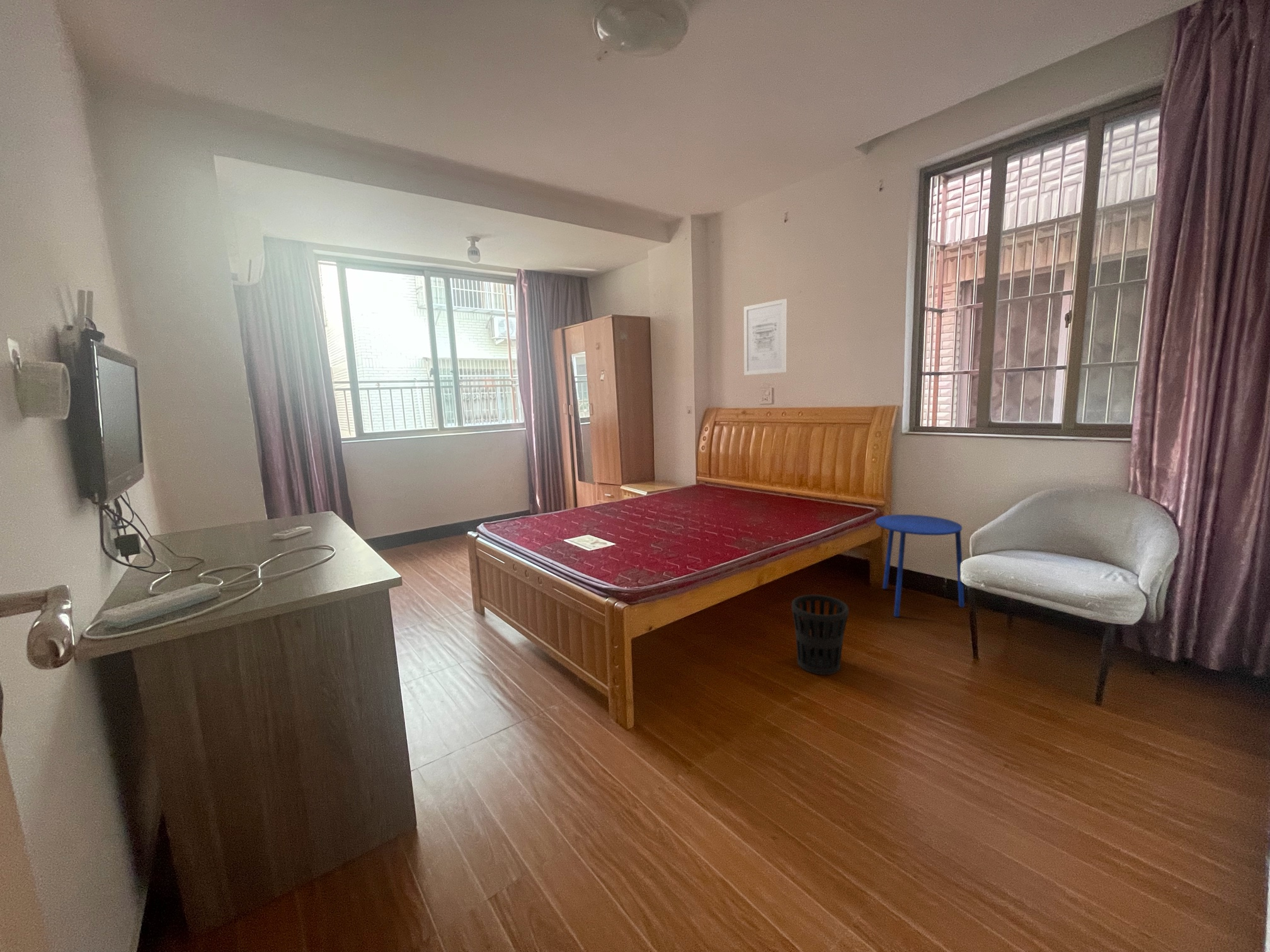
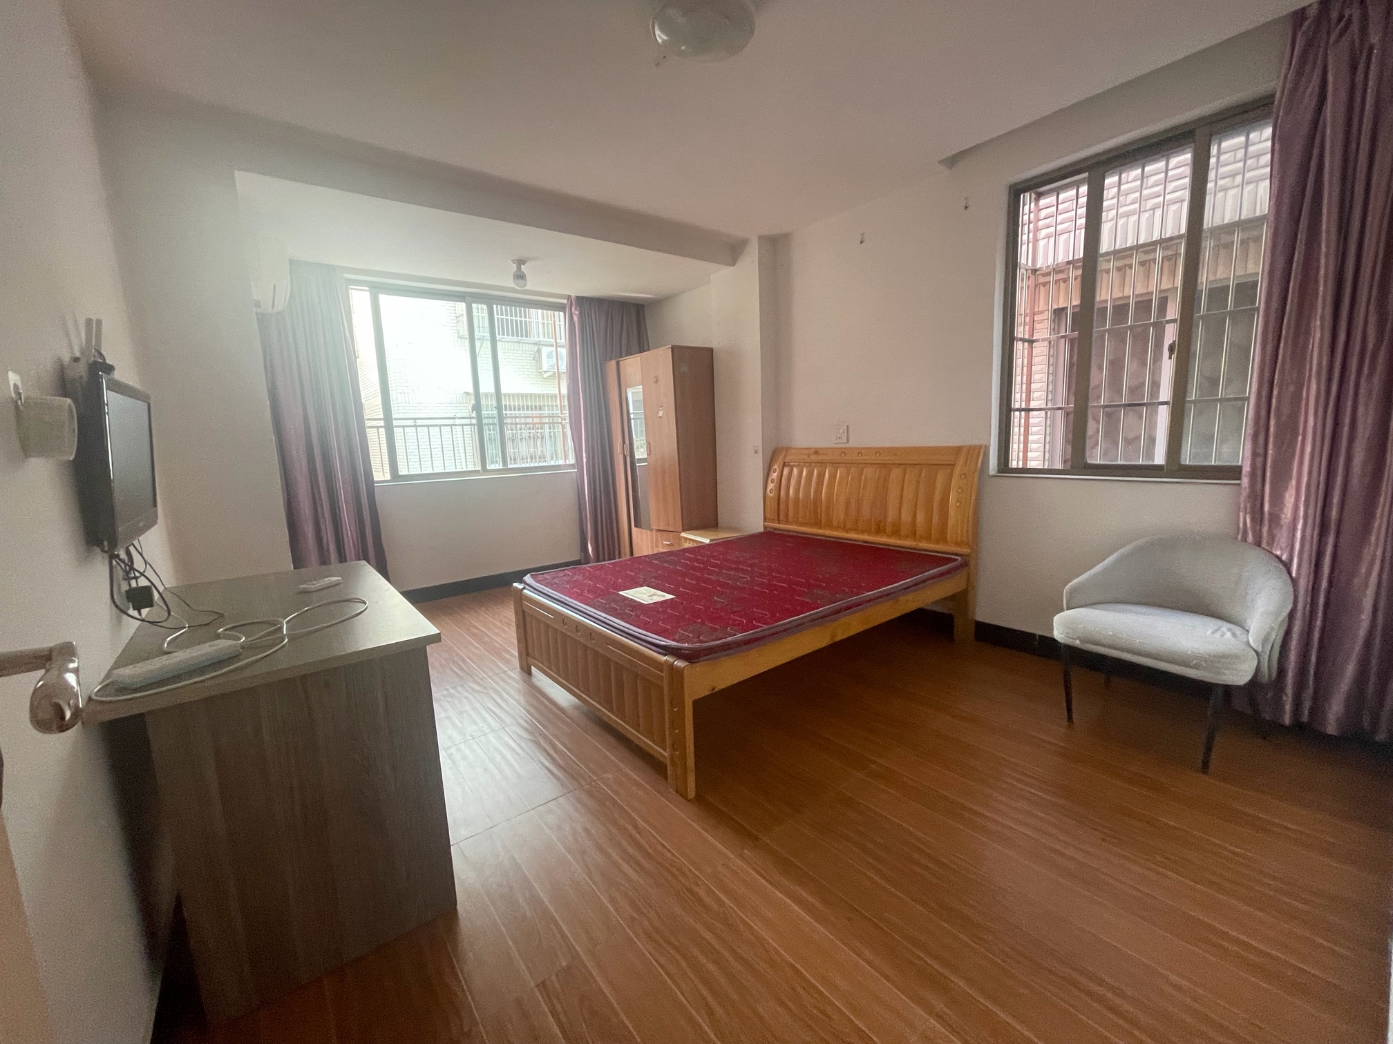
- wastebasket (819, 634)
- wall art (764, 339)
- side table (903, 564)
